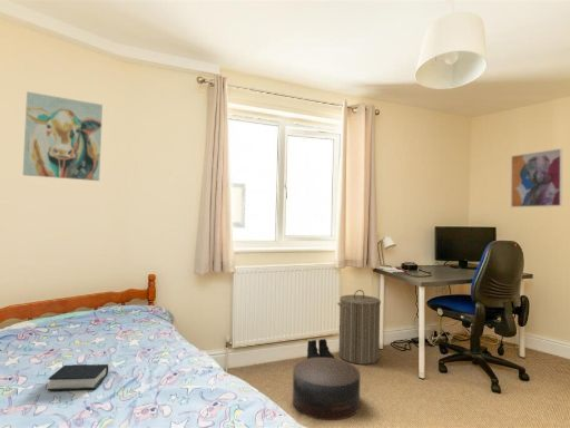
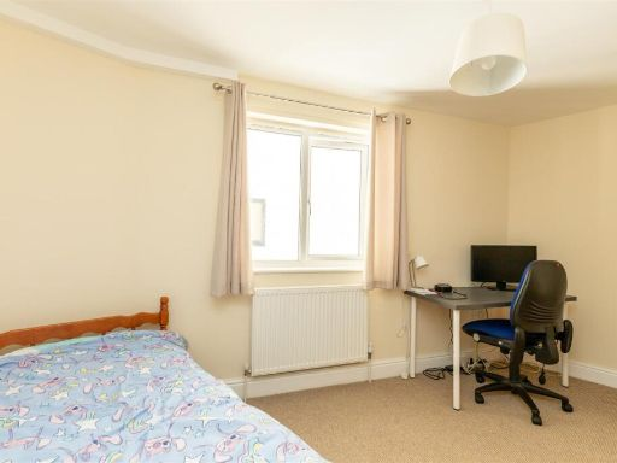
- stool (325, 386)
- wall art (534, 179)
- book (79, 376)
- wall art (65, 138)
- laundry hamper (358, 322)
- boots (321, 351)
